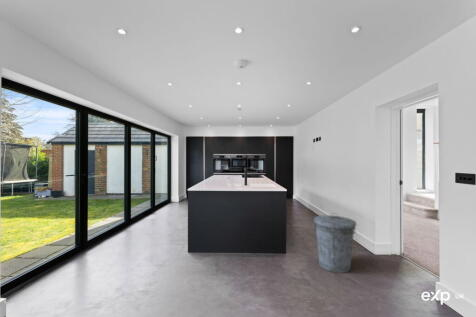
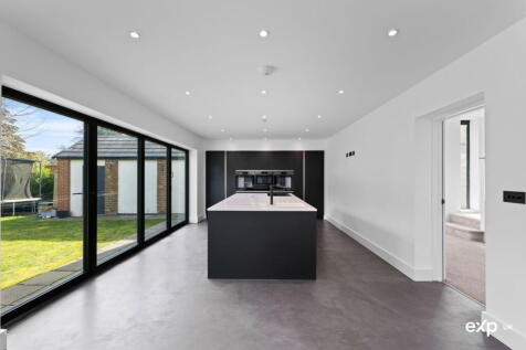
- trash can (334, 239)
